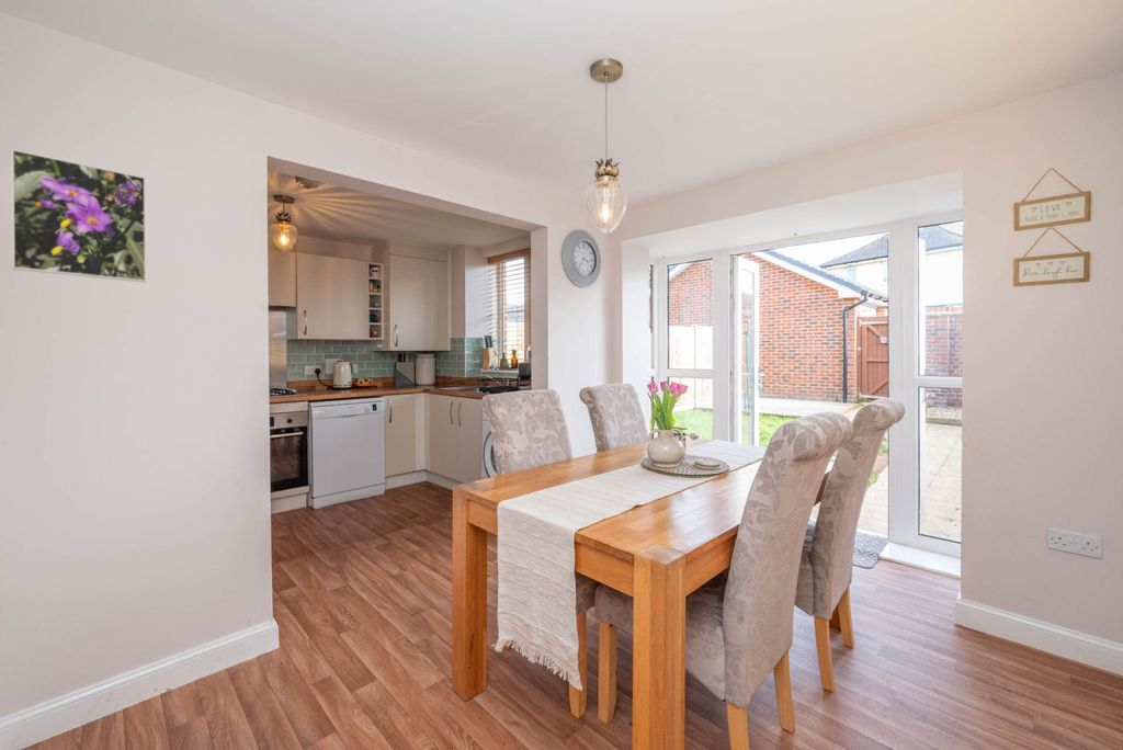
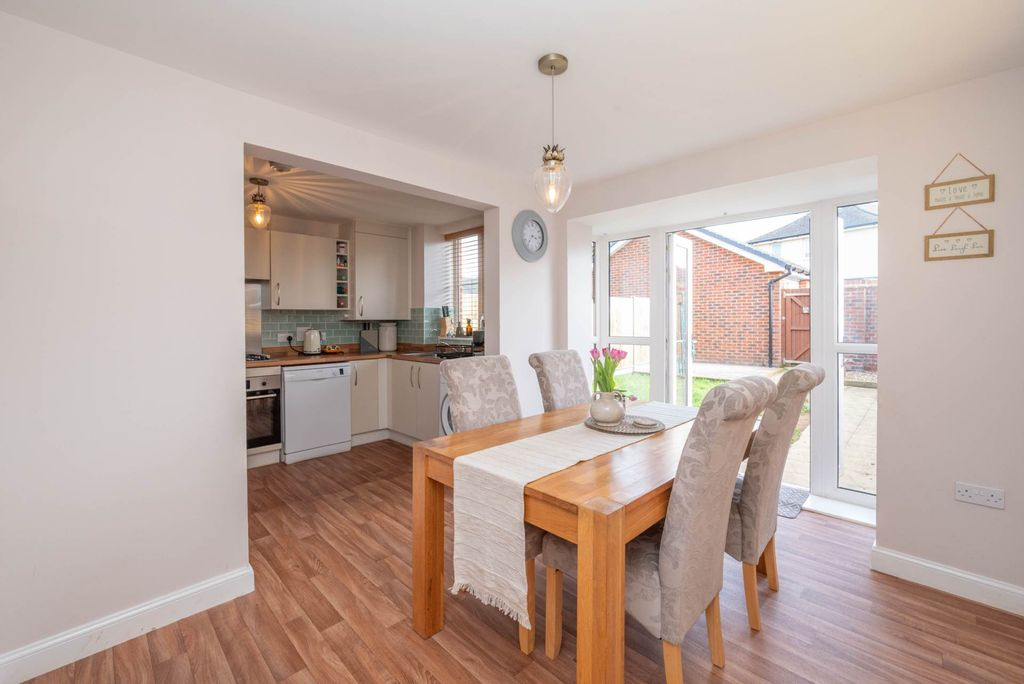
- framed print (82, 220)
